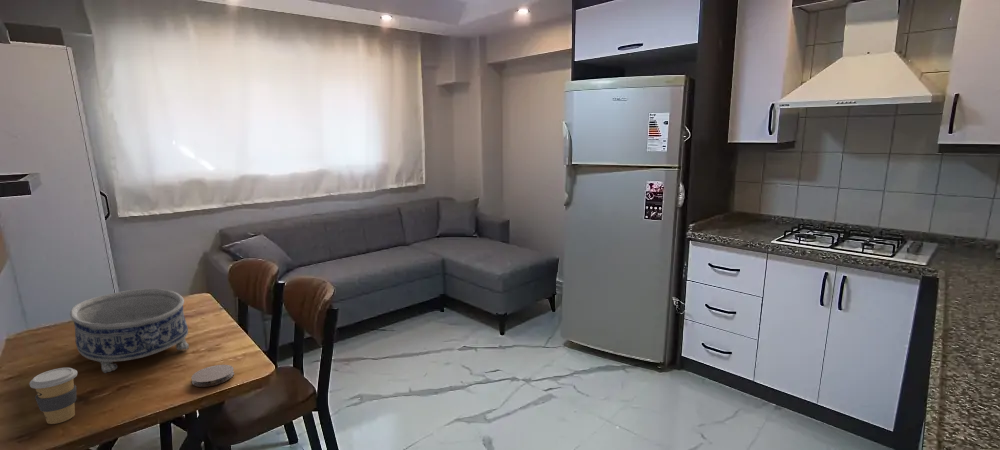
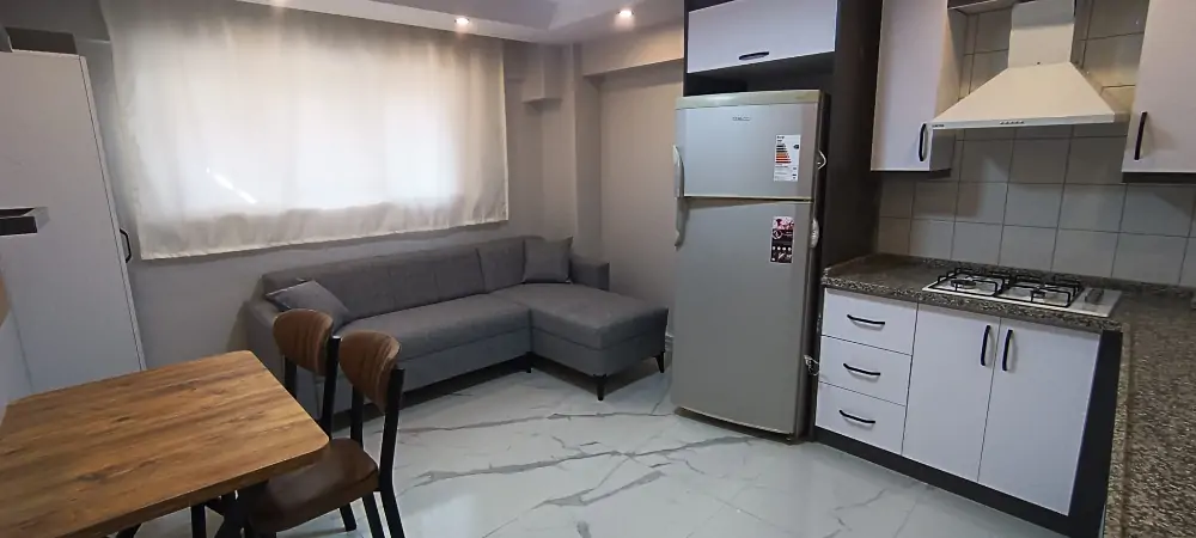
- coaster (213, 375)
- decorative bowl (131, 326)
- coffee cup (57, 396)
